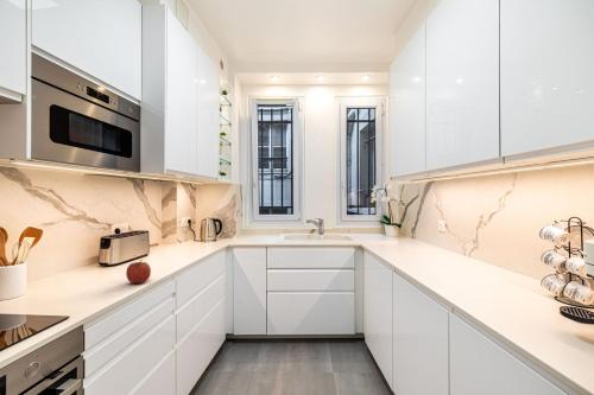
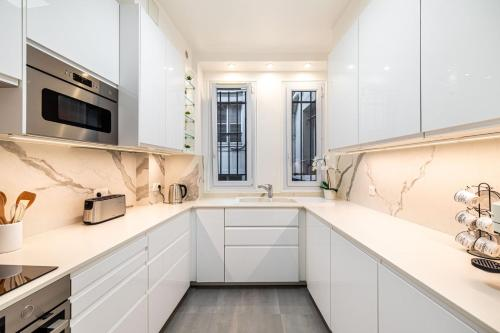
- apple (138, 270)
